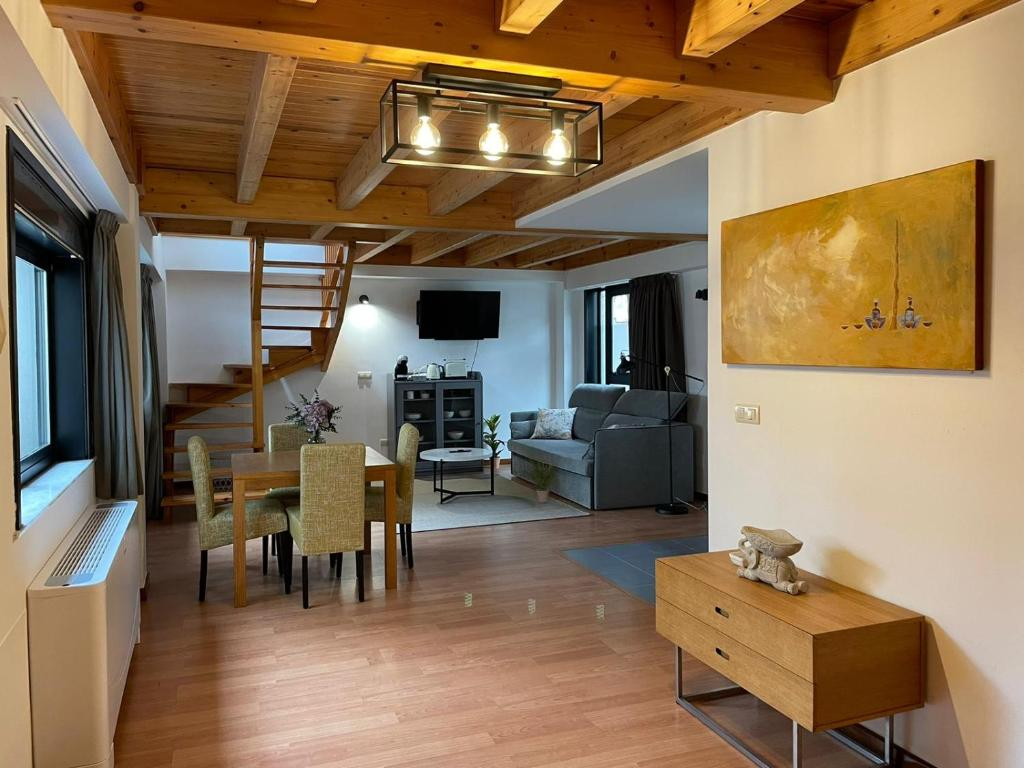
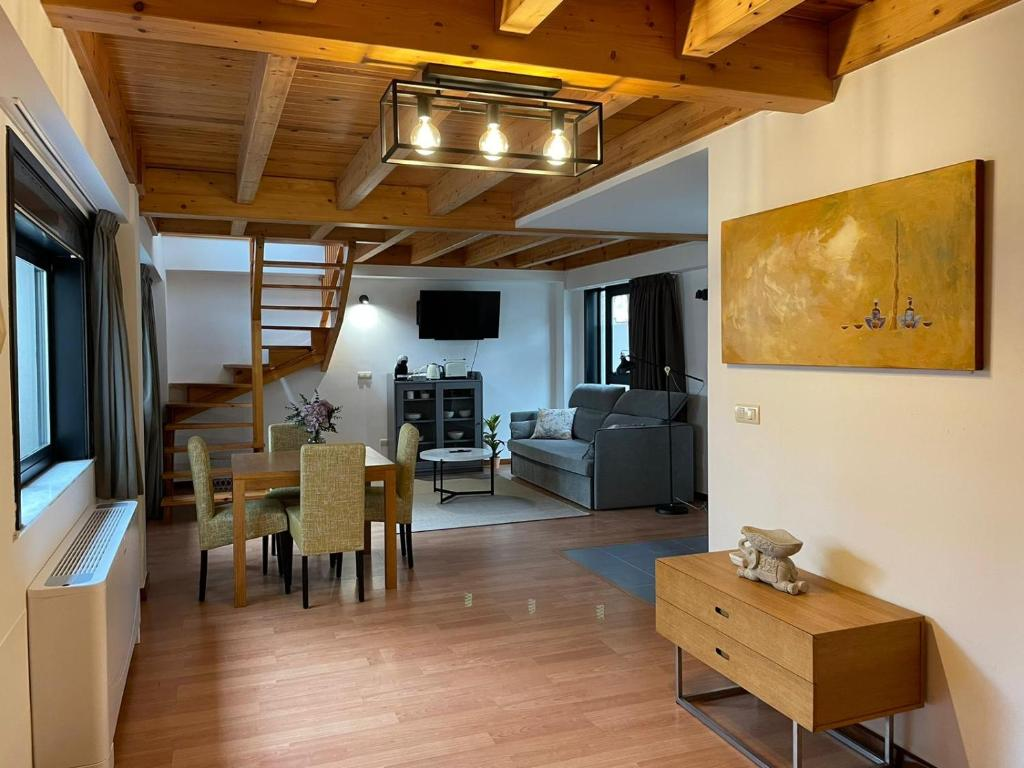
- potted plant (541, 478)
